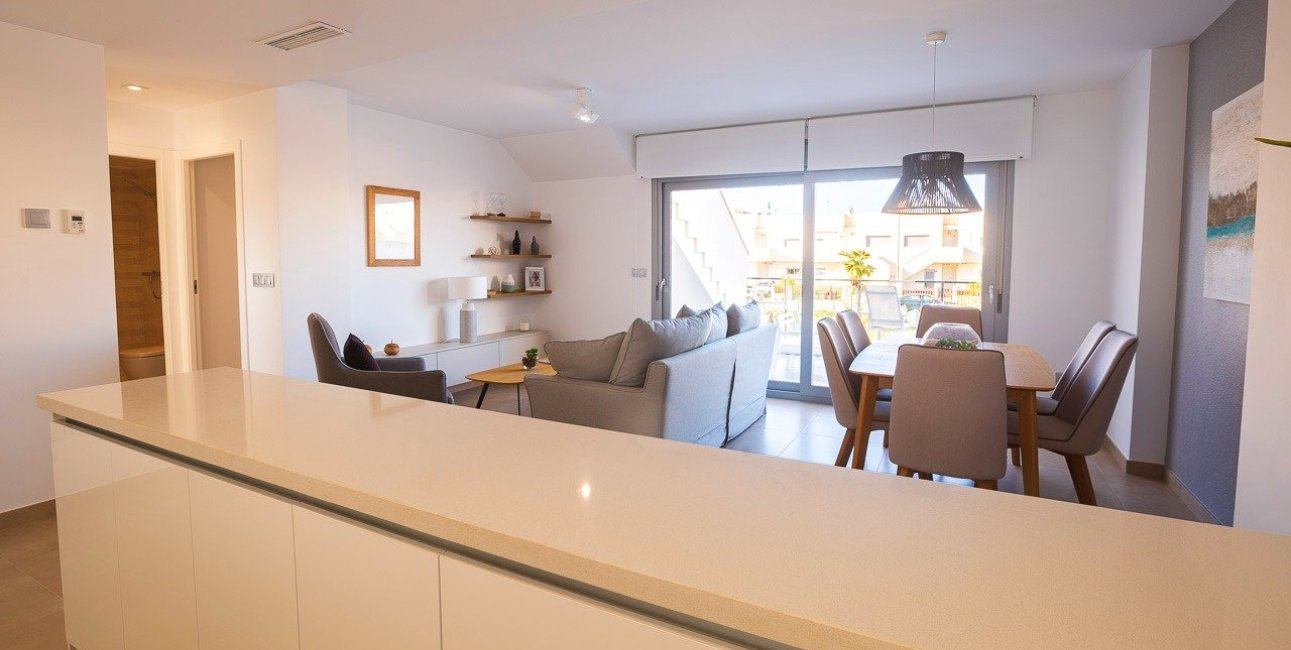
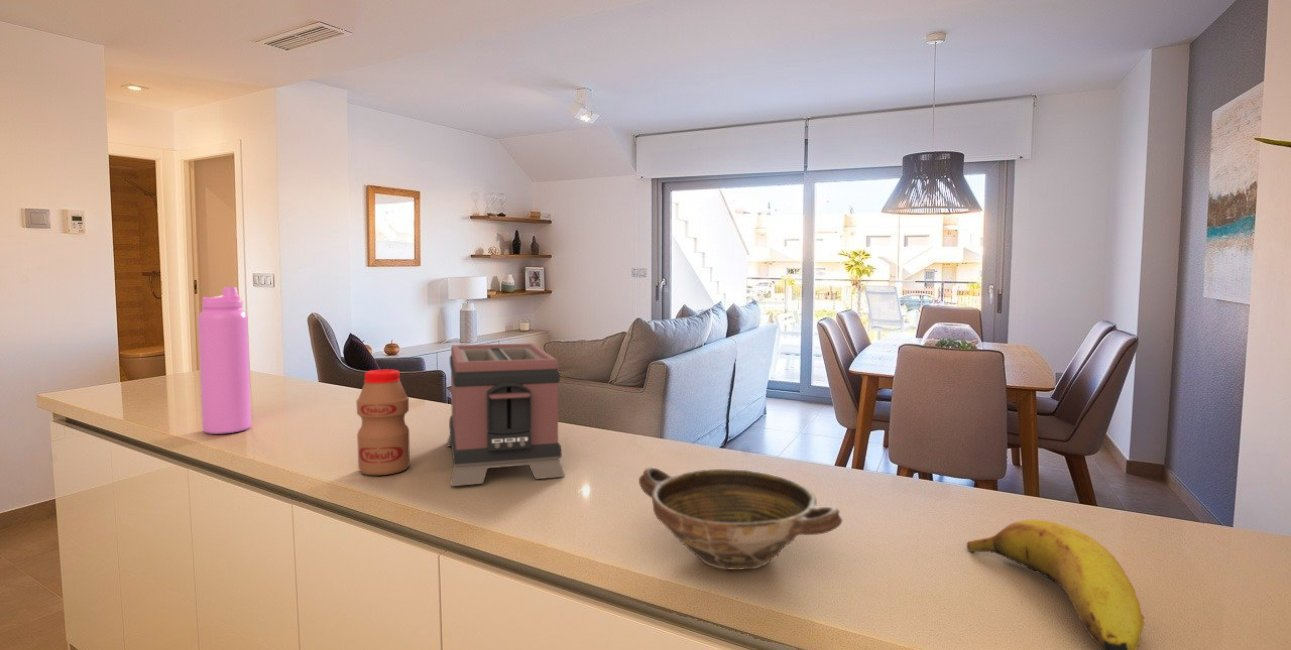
+ bottle (383, 420)
+ toaster (501, 406)
+ fruit (1039, 567)
+ water bottle (224, 358)
+ bowl (733, 520)
